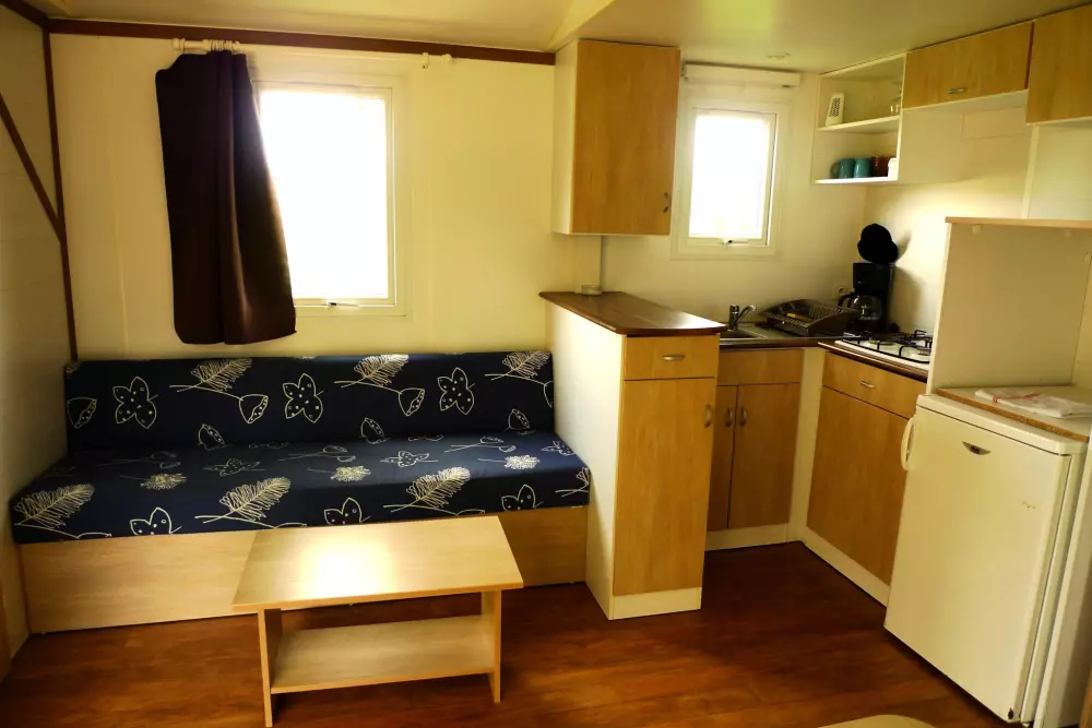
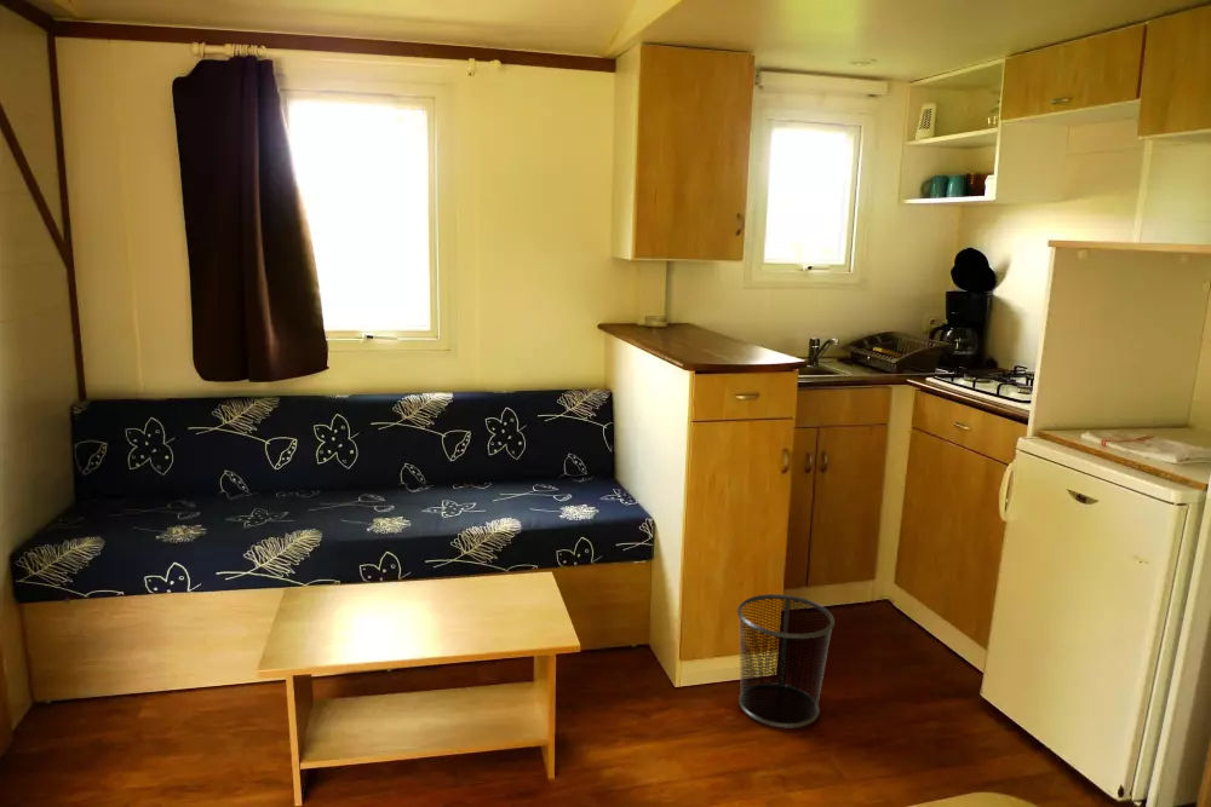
+ waste bin (781, 659)
